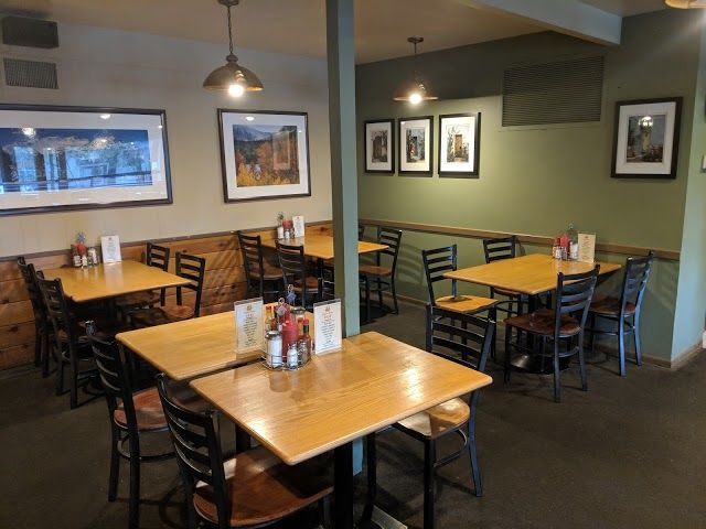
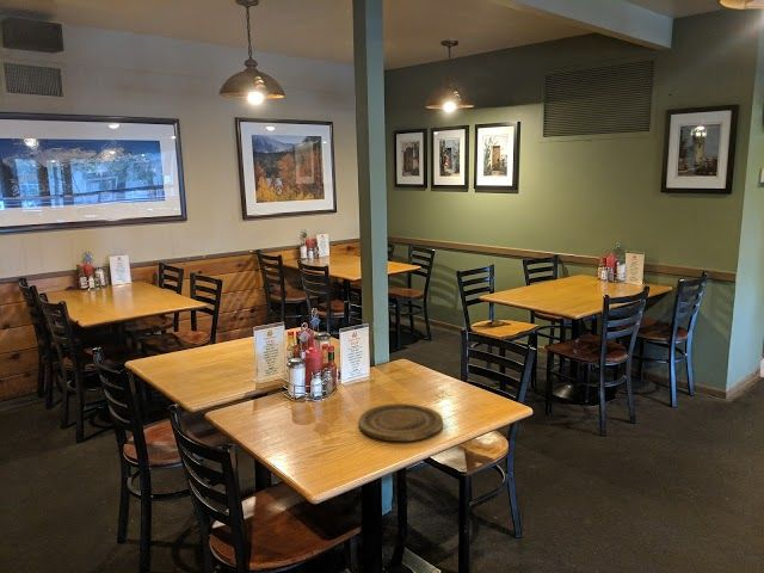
+ plate (400, 421)
